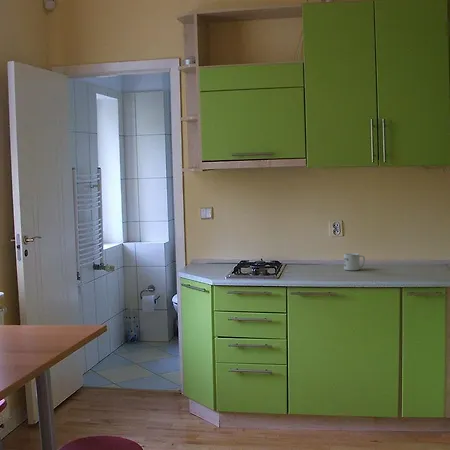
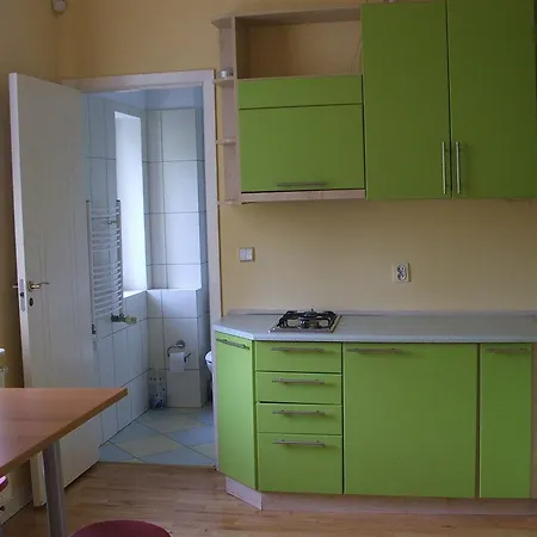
- mug (354, 261)
